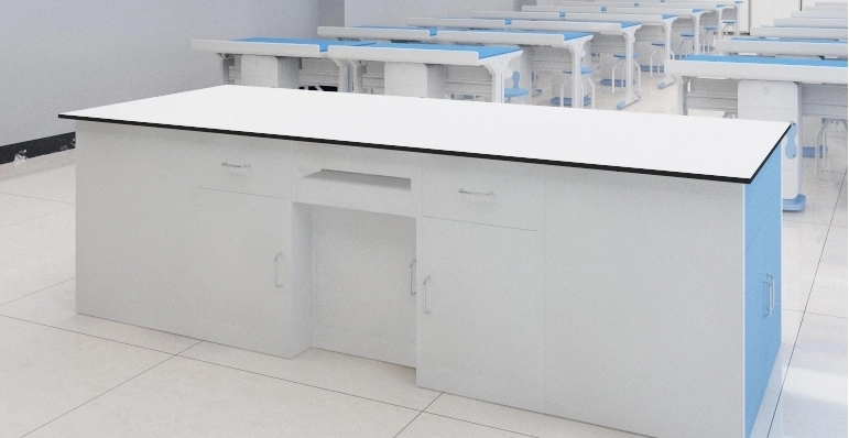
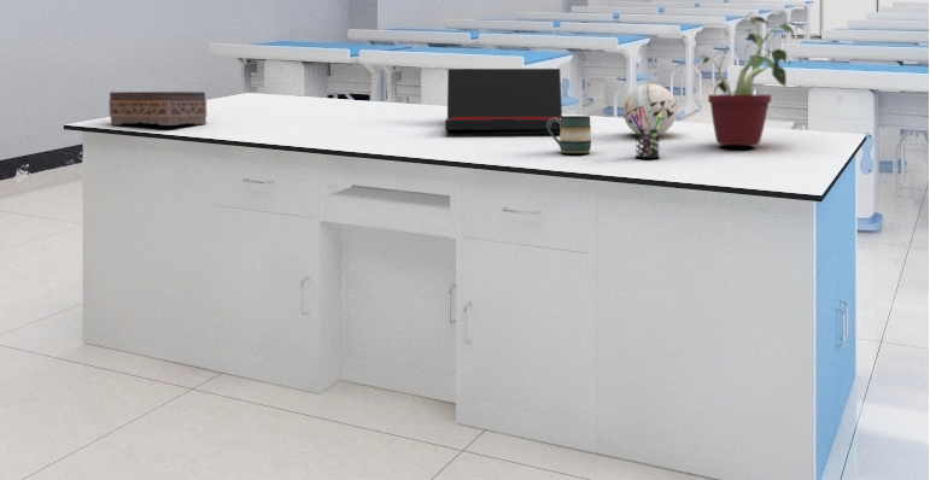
+ pen holder (648, 133)
+ potted plant (753, 77)
+ tissue box (158, 107)
+ decorative ball (649, 110)
+ mug (568, 134)
+ laptop (504, 98)
